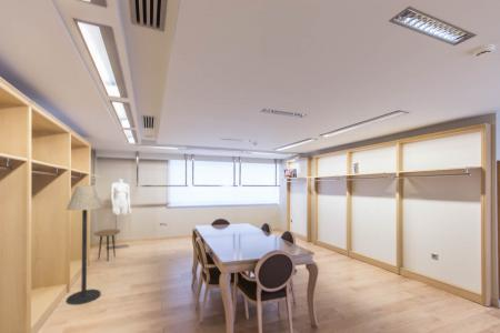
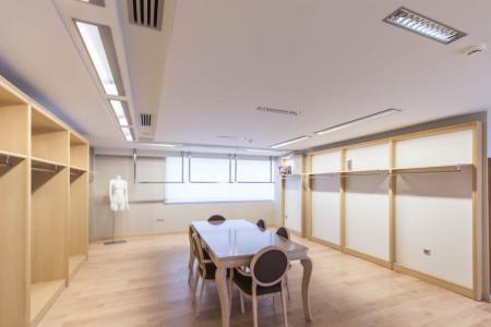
- floor lamp (84, 241)
- side table (107, 245)
